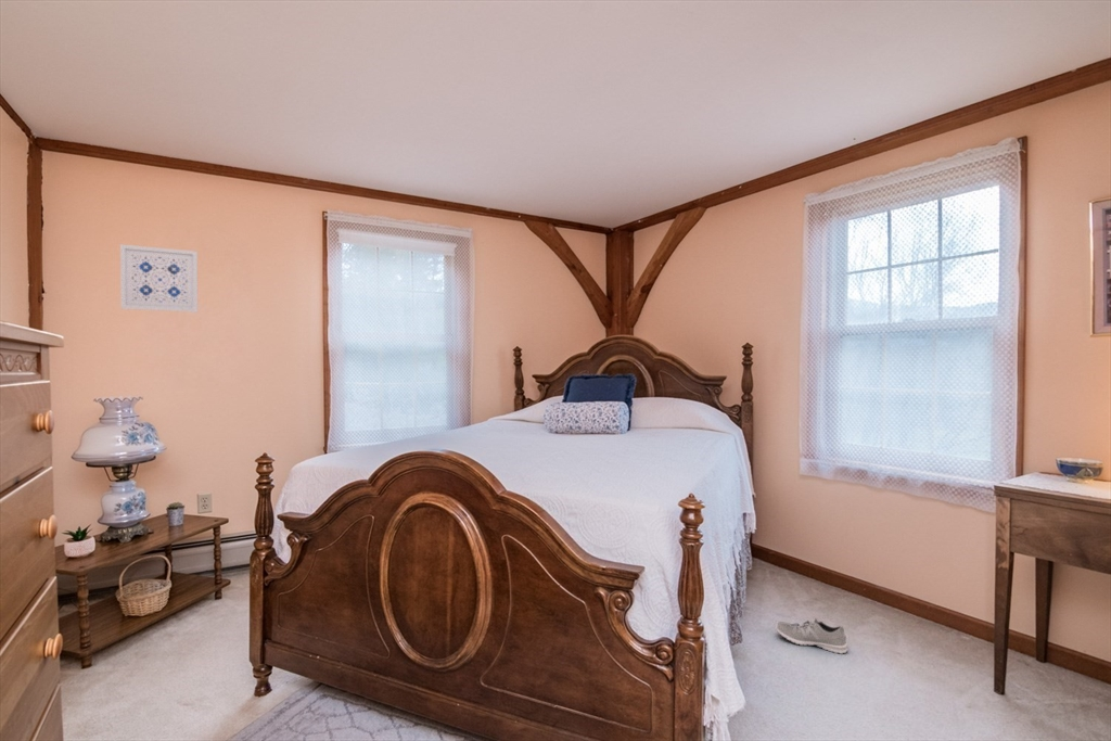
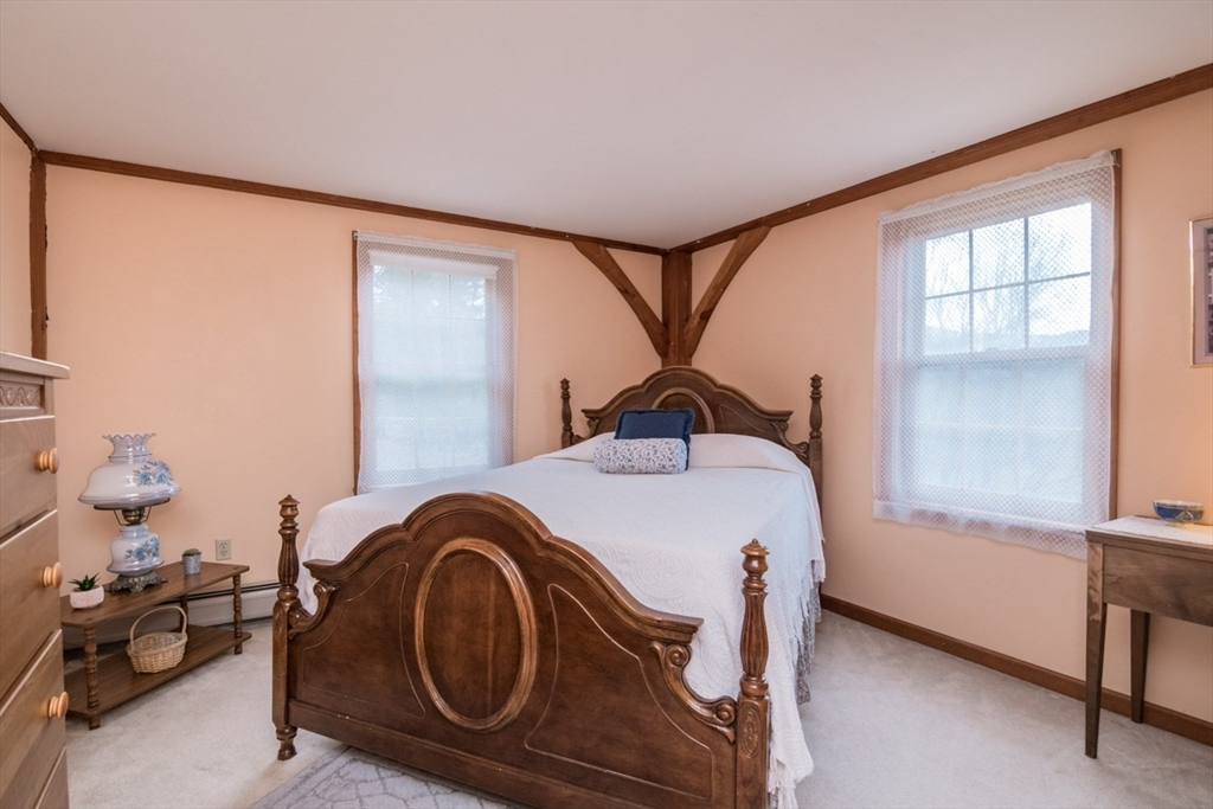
- wall art (159, 279)
- sneaker (810, 629)
